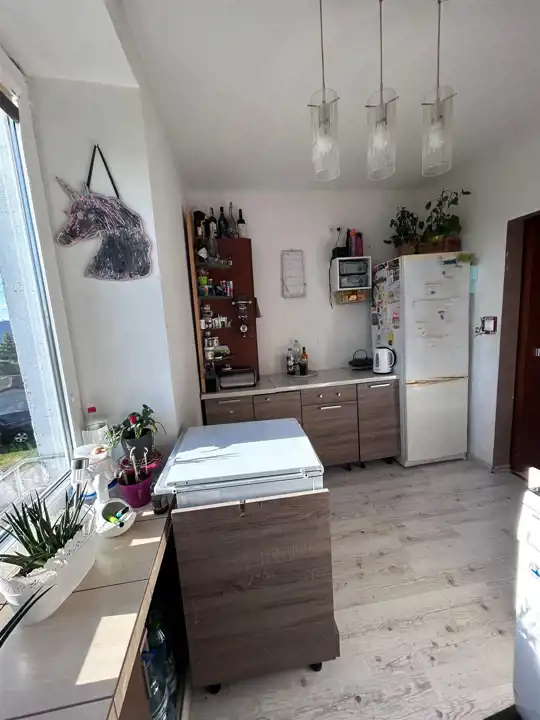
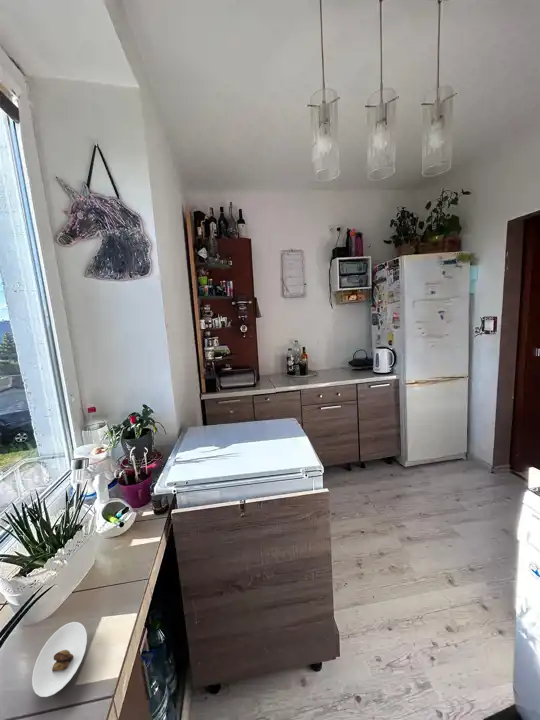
+ saucer (61, 659)
